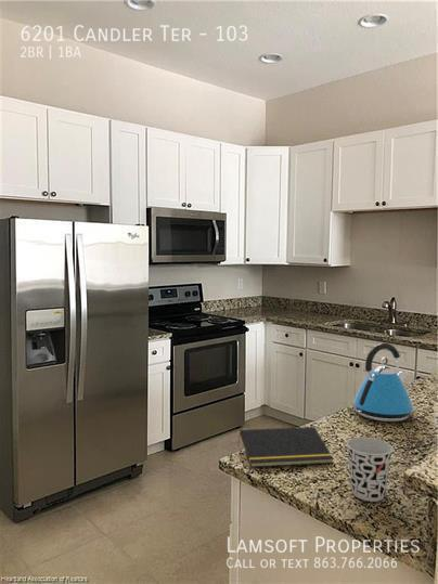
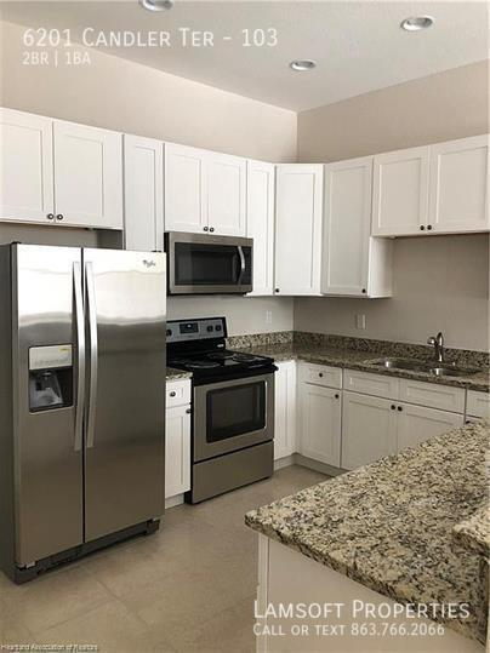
- kettle (382, 378)
- notepad (284, 445)
- cup (369, 469)
